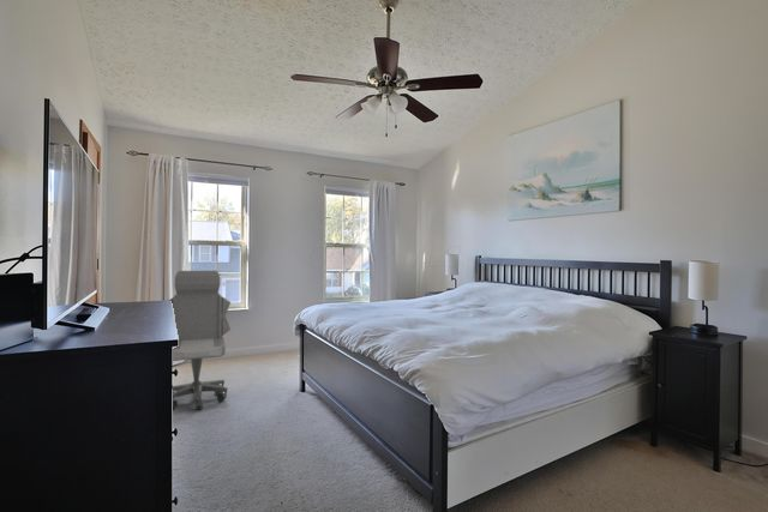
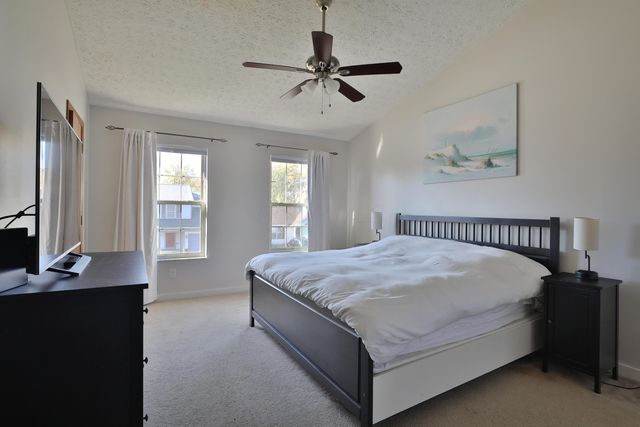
- office chair (197, 336)
